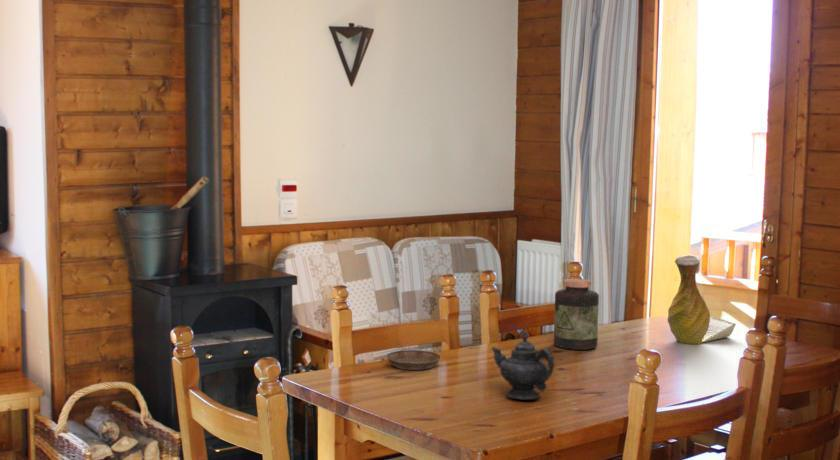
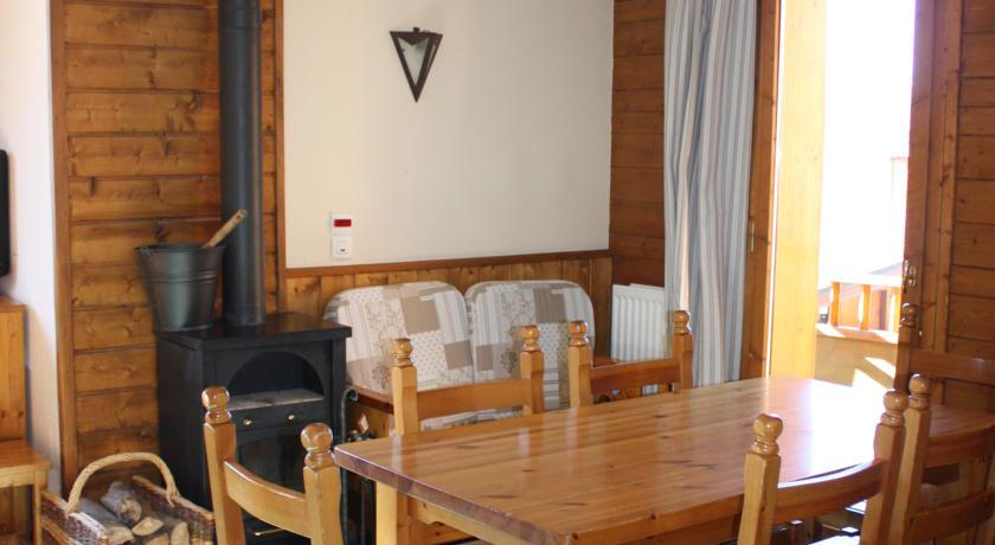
- teapot (521, 363)
- jar (576, 313)
- vase (699, 296)
- saucer (413, 360)
